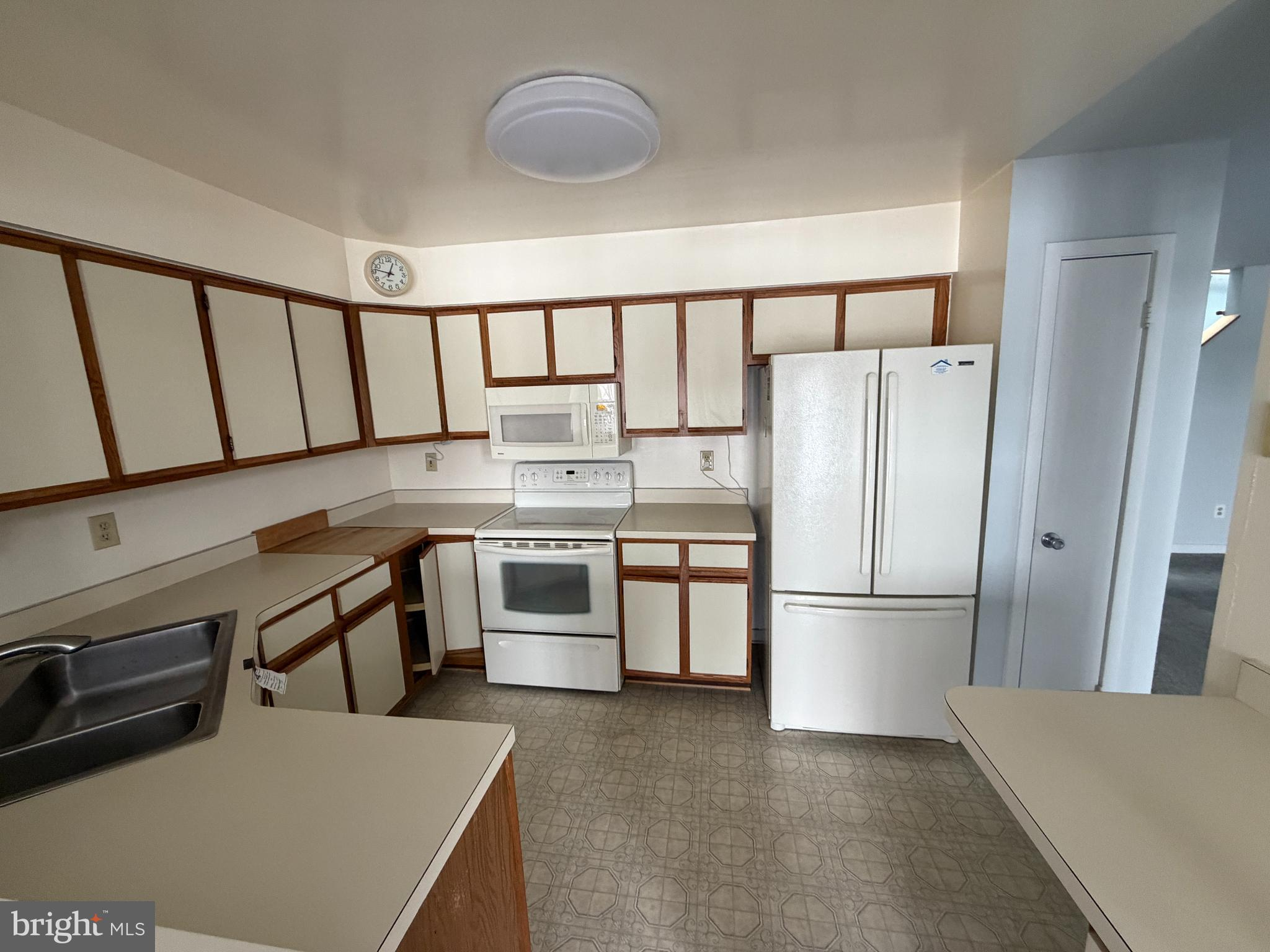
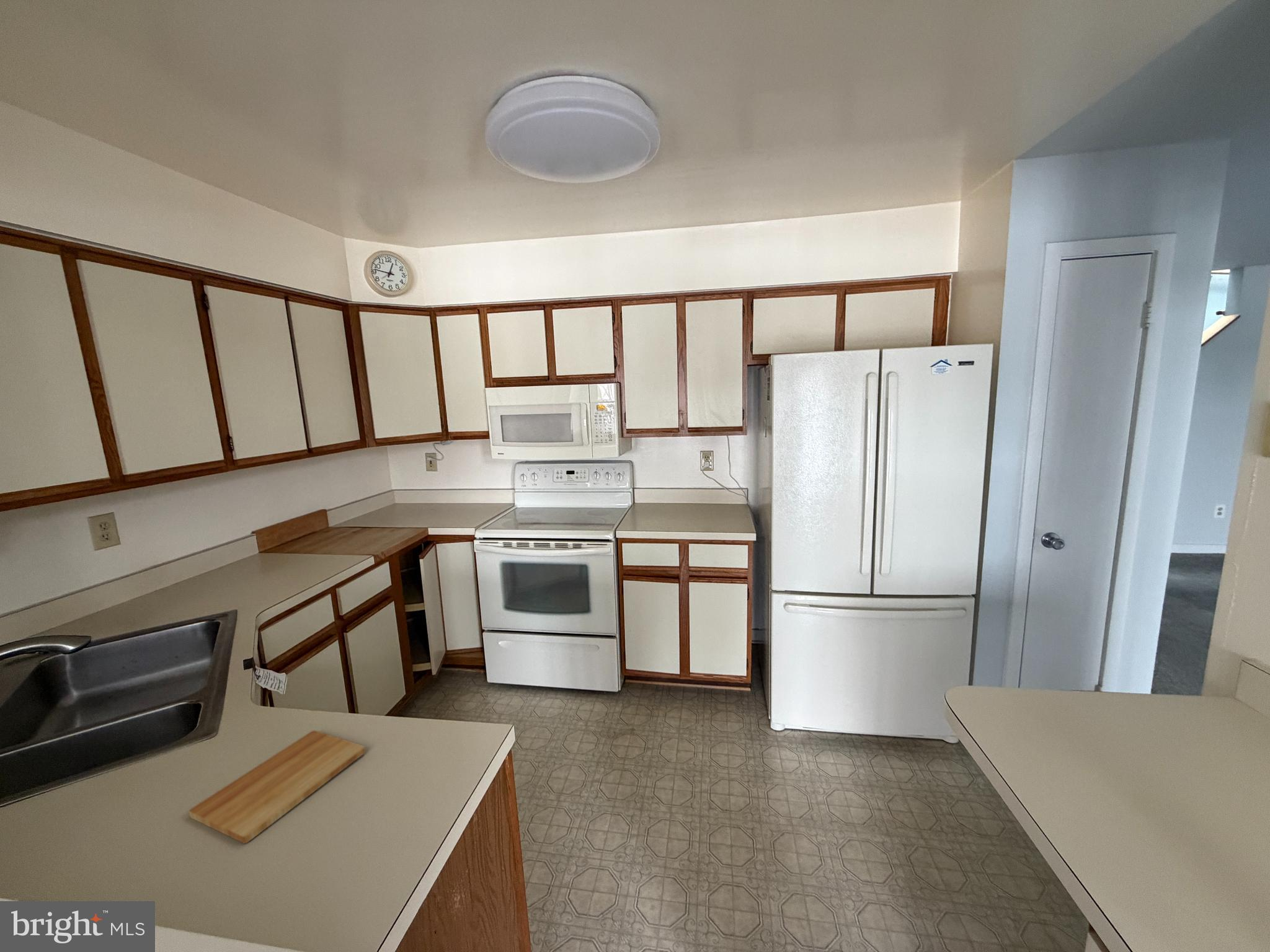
+ cutting board (284, 778)
